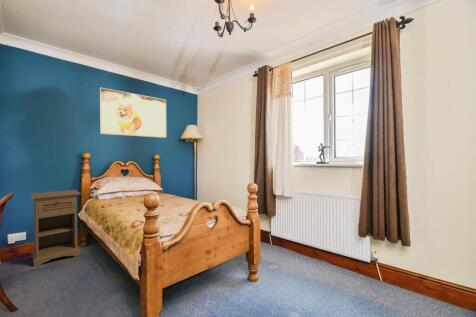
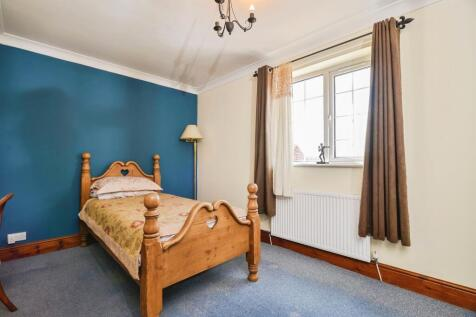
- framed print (136, 115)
- nightstand (55, 224)
